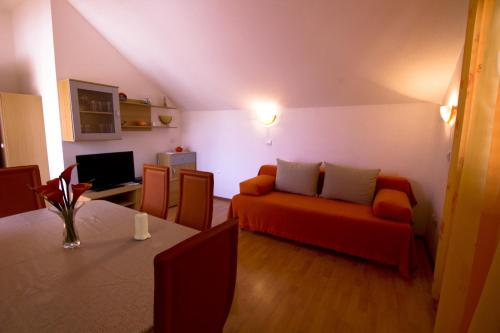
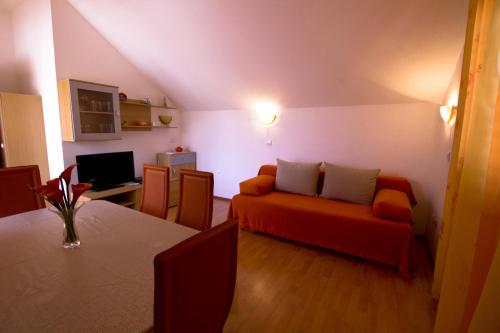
- candle (141, 224)
